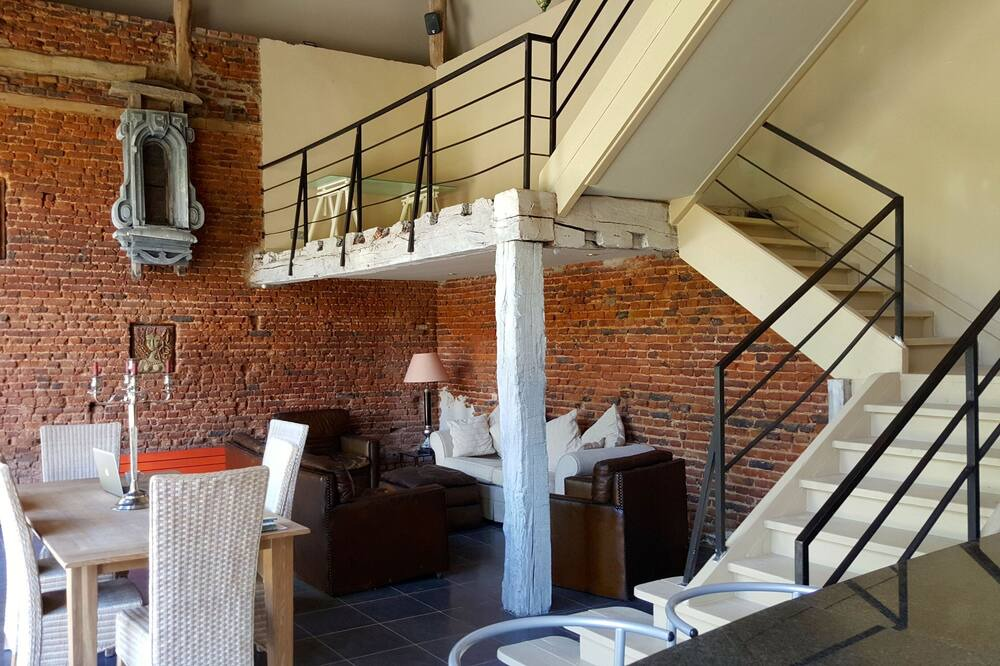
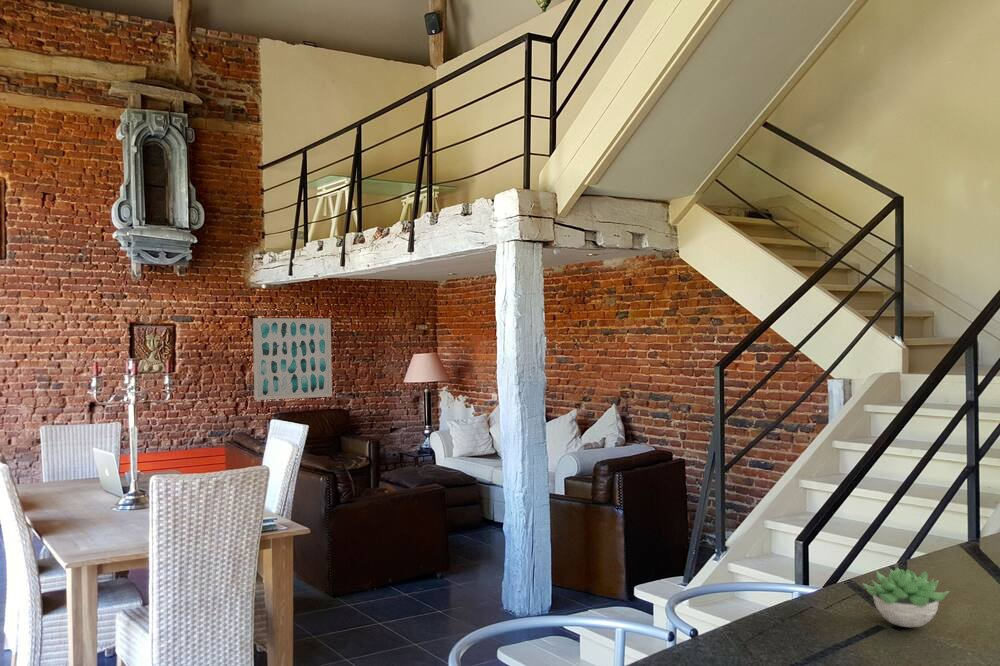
+ succulent plant (905, 598)
+ wall art (293, 358)
